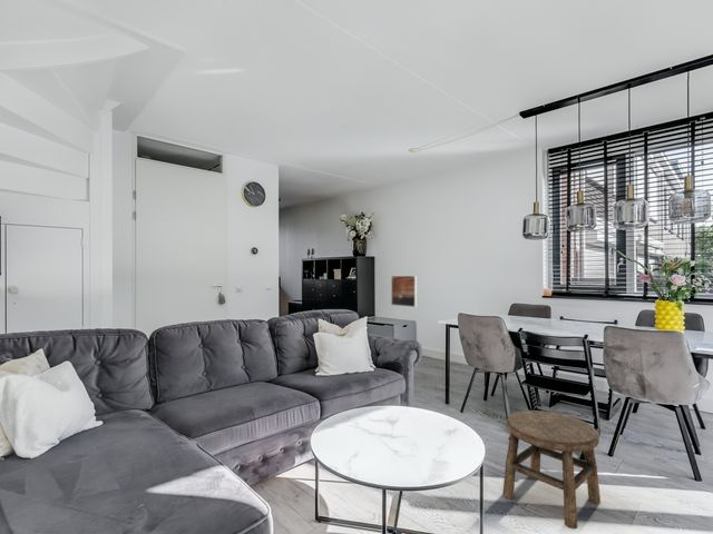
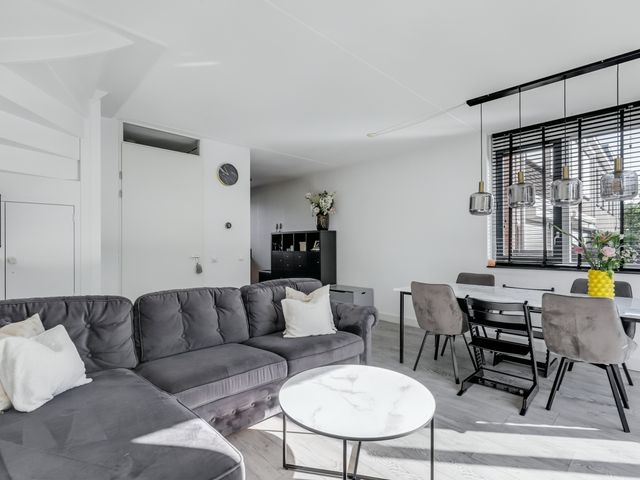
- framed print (403, 290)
- stool (553, 457)
